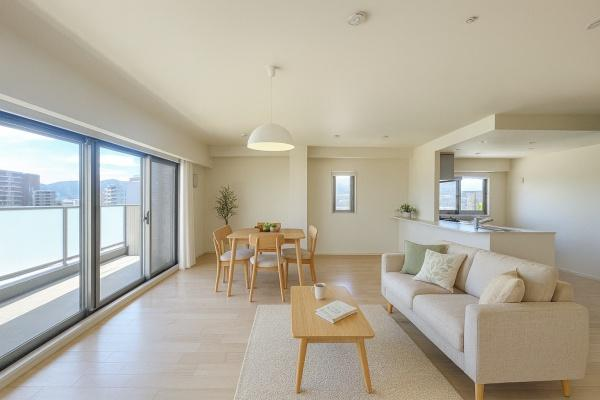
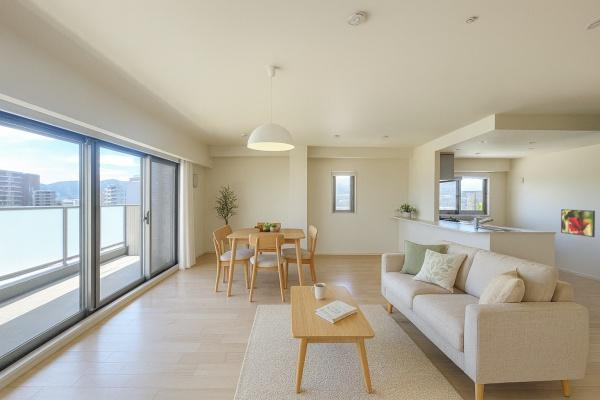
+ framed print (577, 222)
